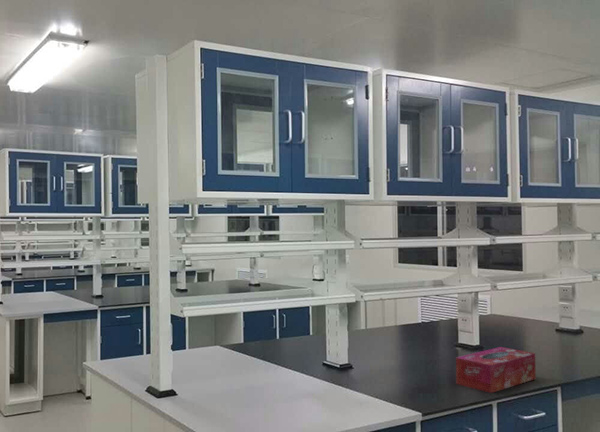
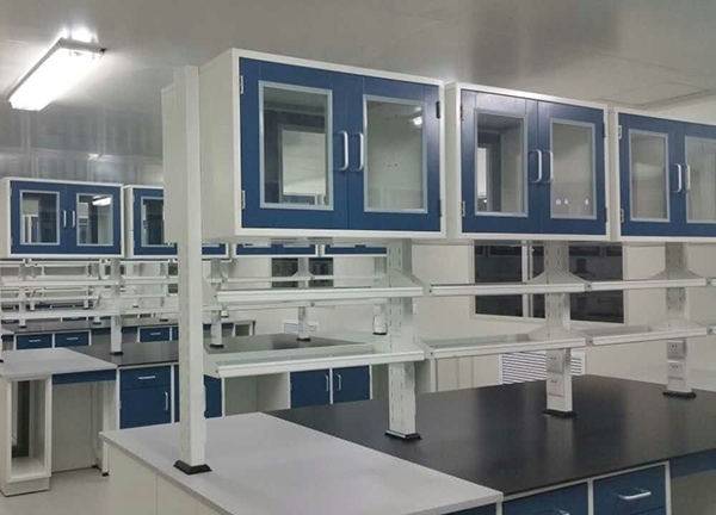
- tissue box (496, 368)
